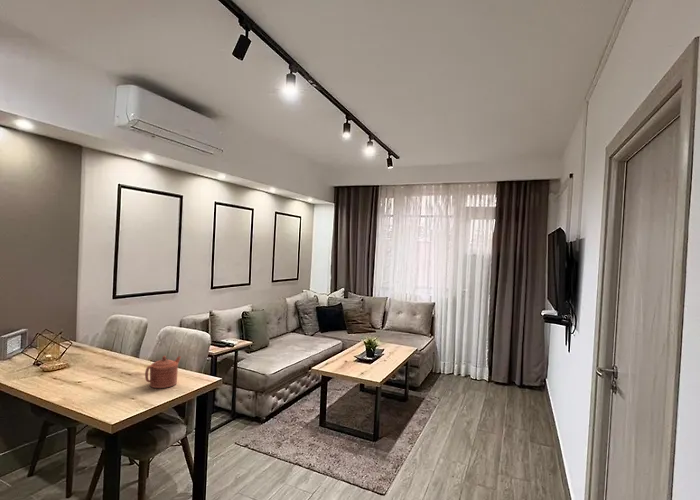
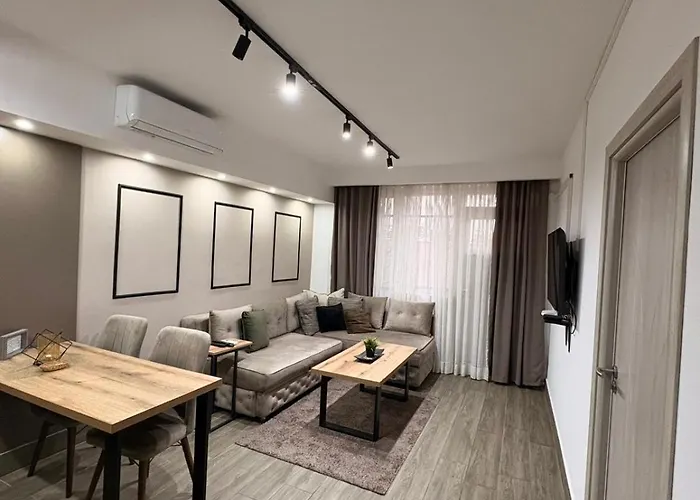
- teapot (164, 369)
